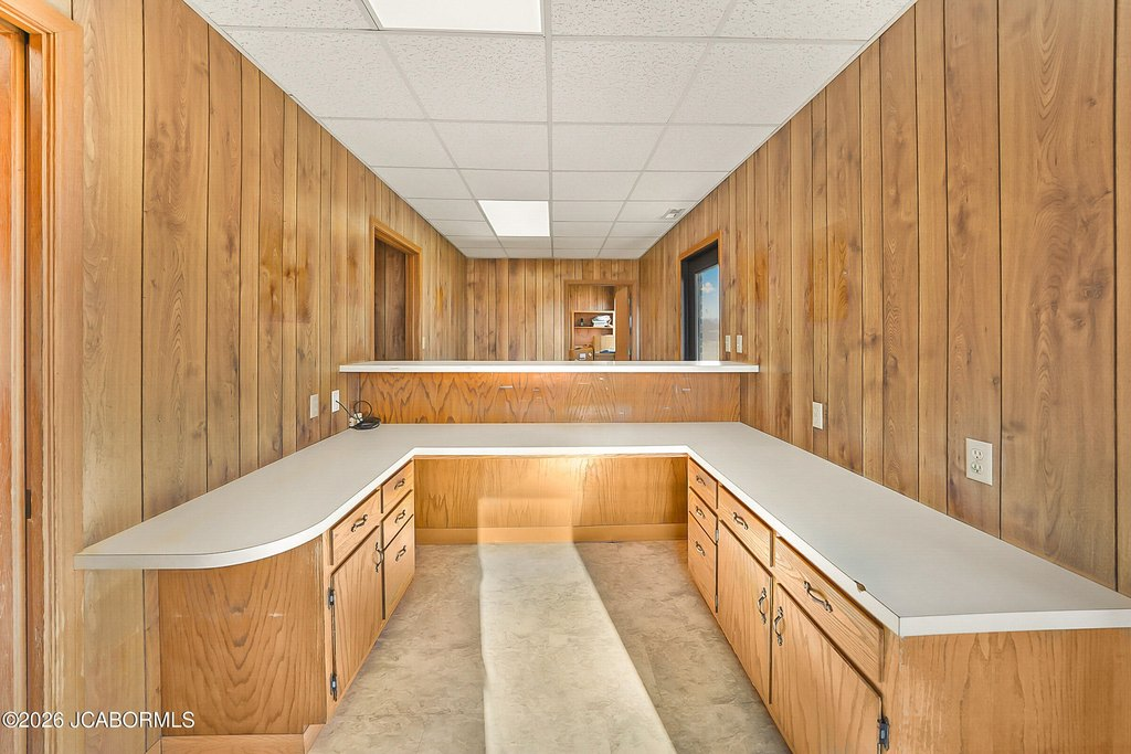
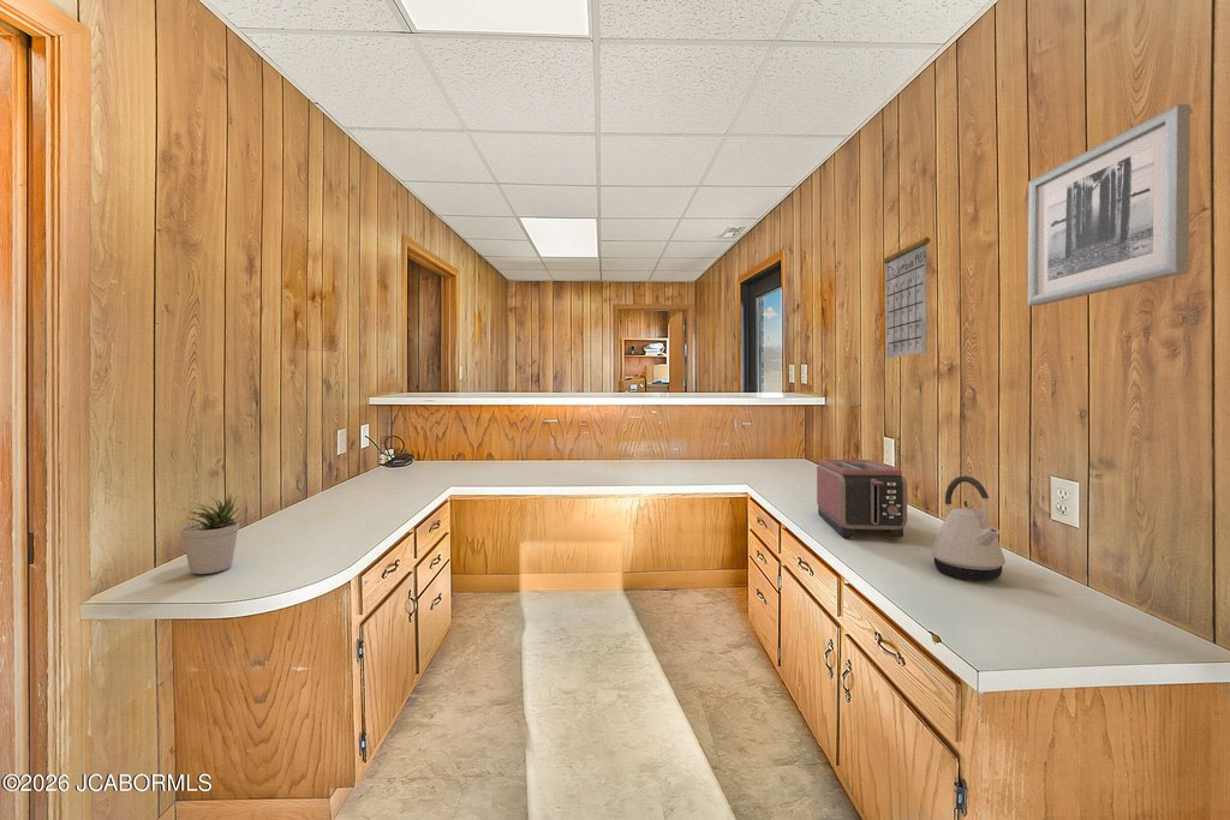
+ calendar (904, 289)
+ toaster (859, 496)
+ potted plant (211, 532)
+ kettle (968, 525)
+ wall art (1095, 220)
